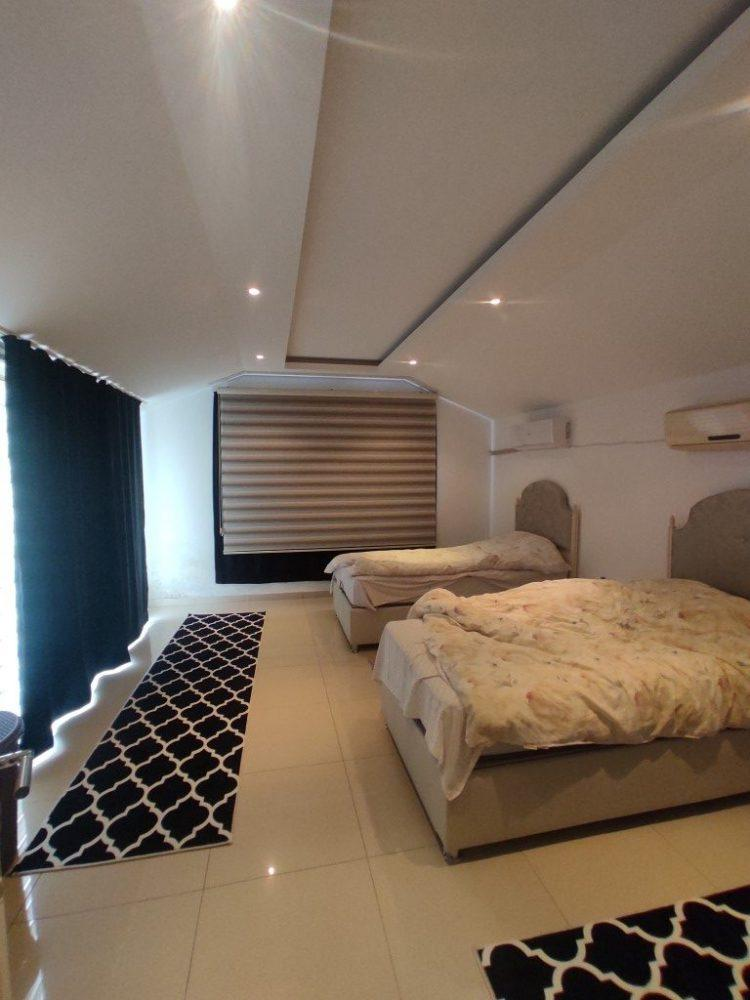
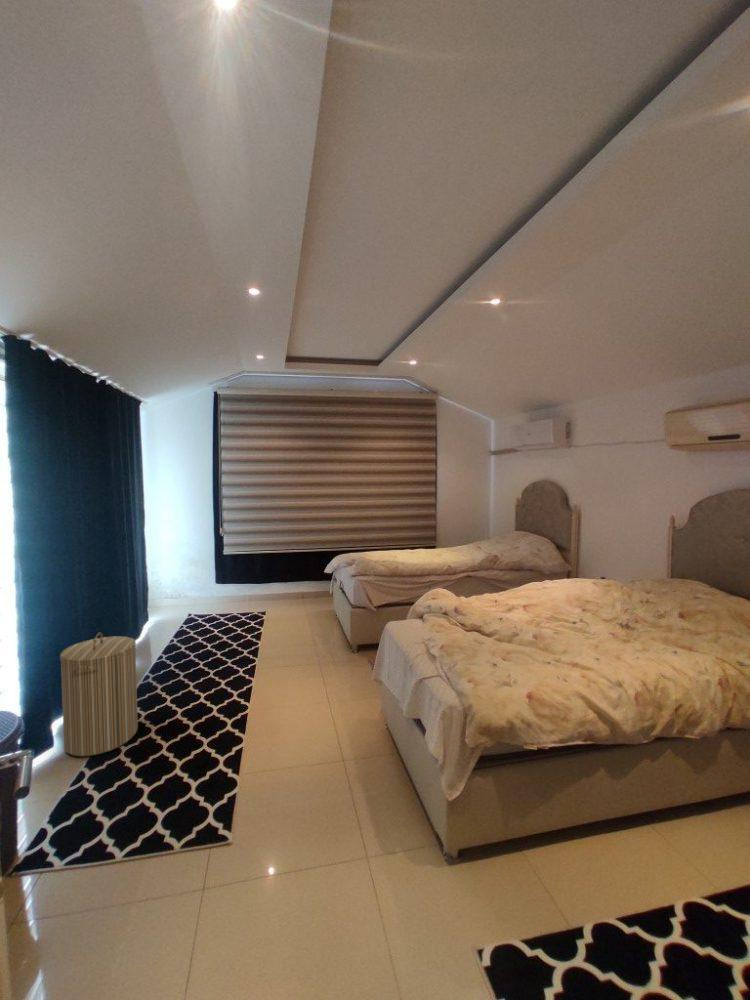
+ laundry hamper (100, 685)
